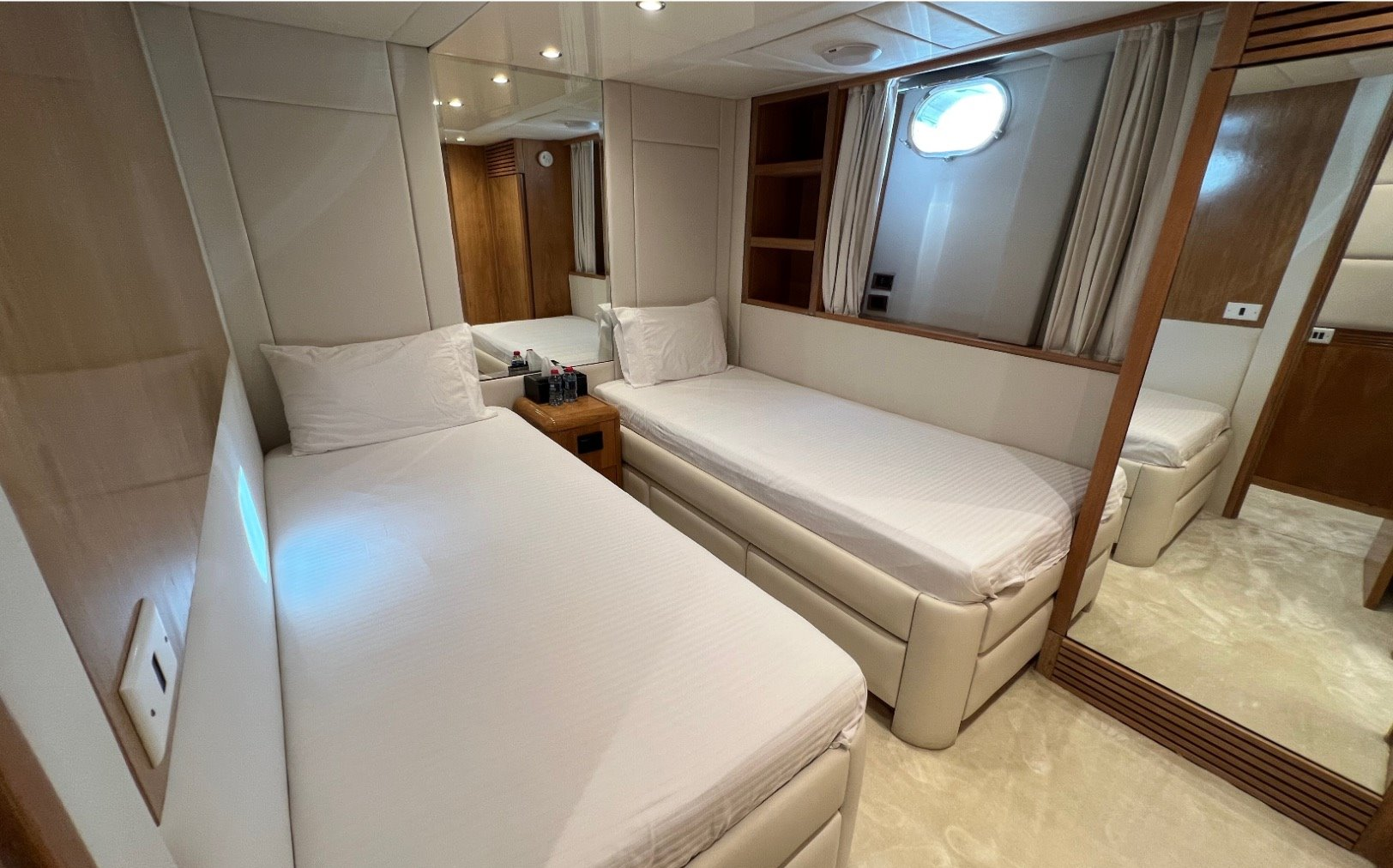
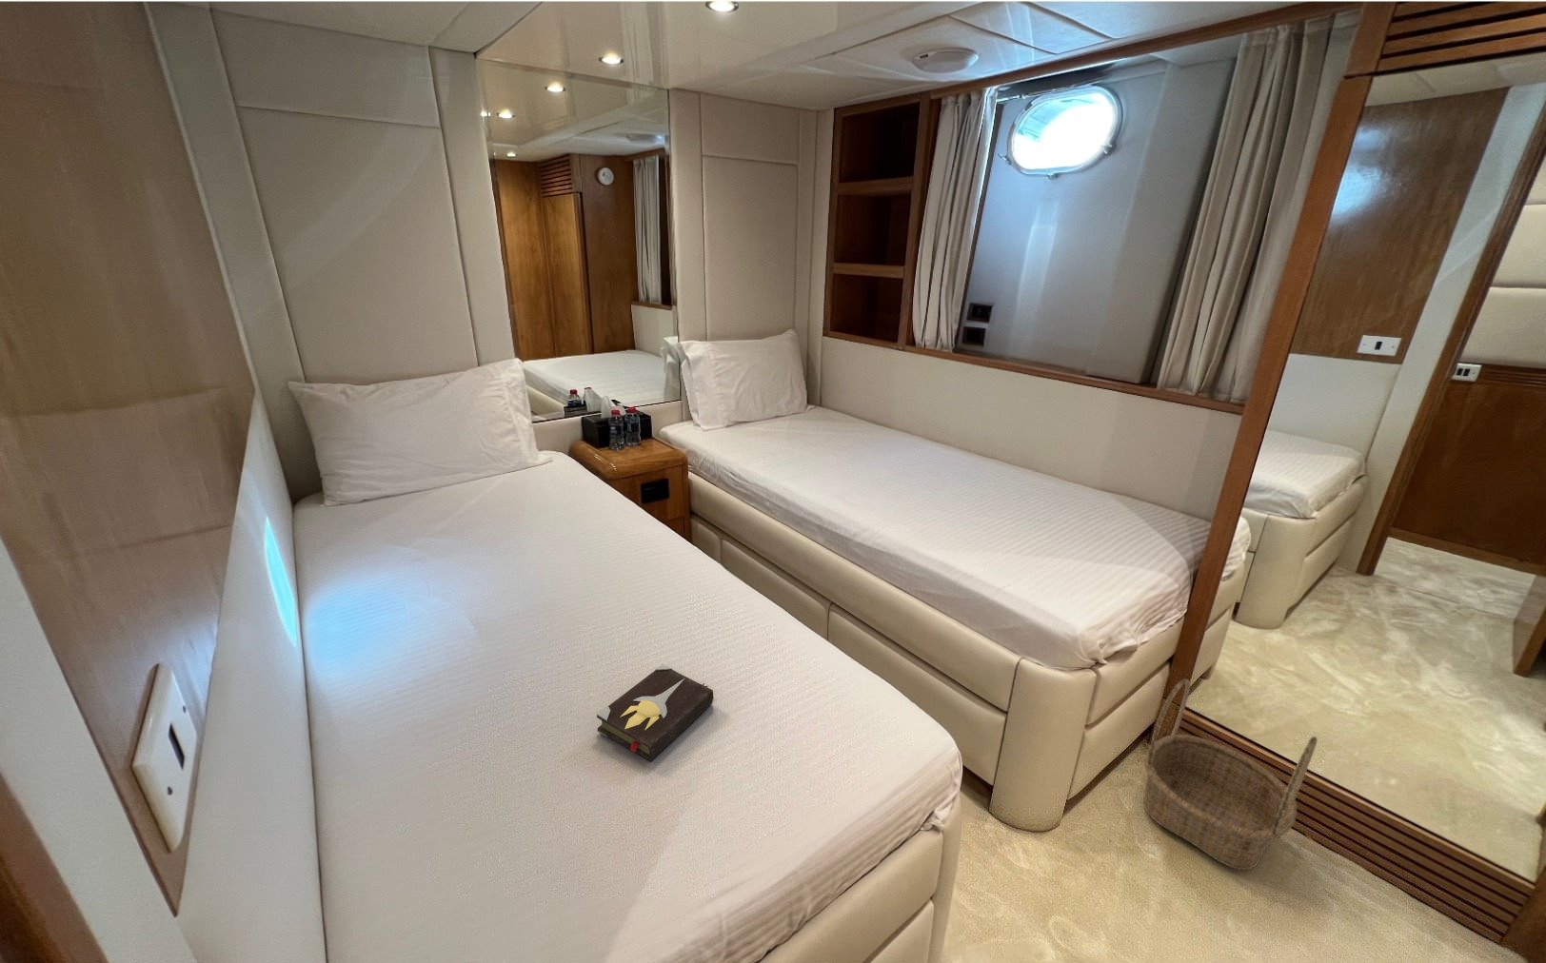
+ hardback book (657, 708)
+ basket (1222, 768)
